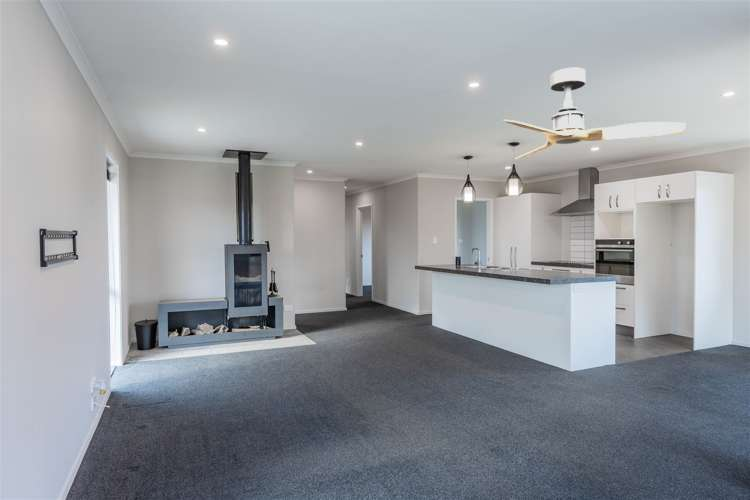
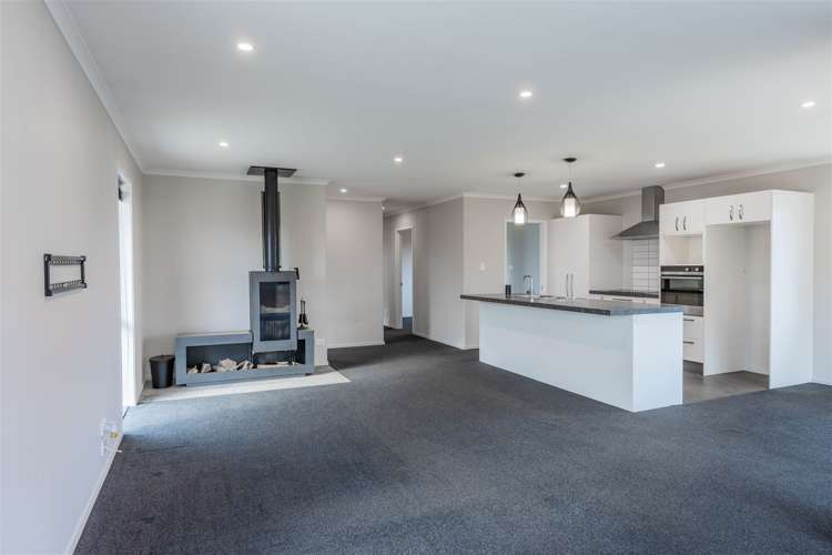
- ceiling fan (583, 113)
